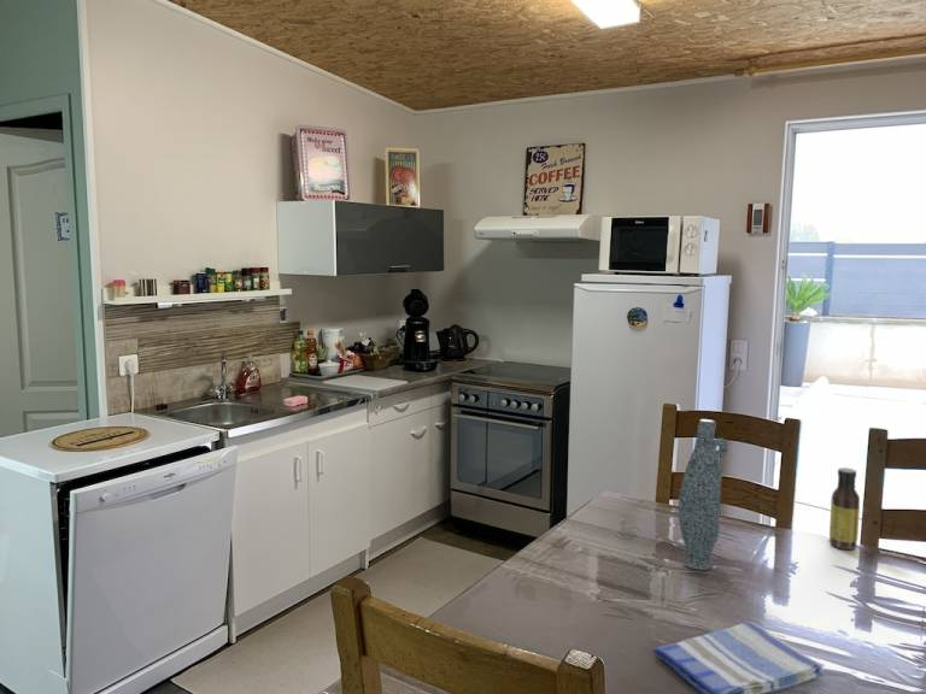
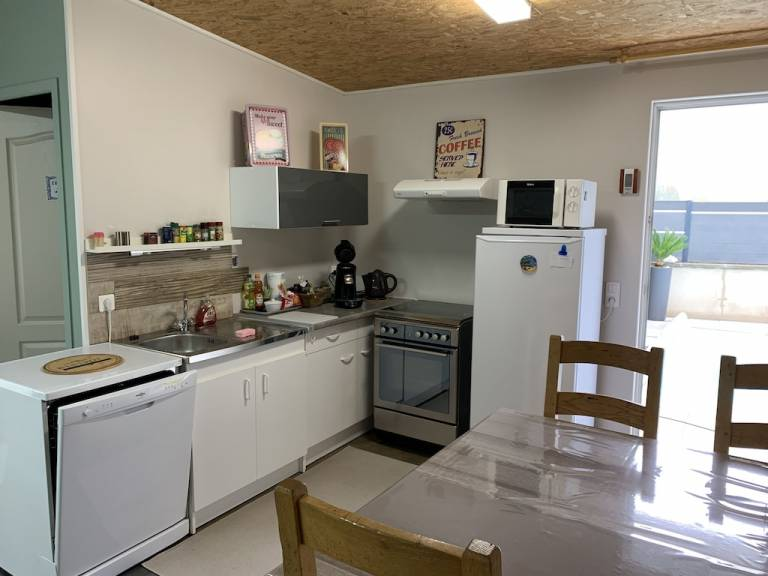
- dish towel (735, 658)
- sauce bottle (845, 507)
- vase (702, 493)
